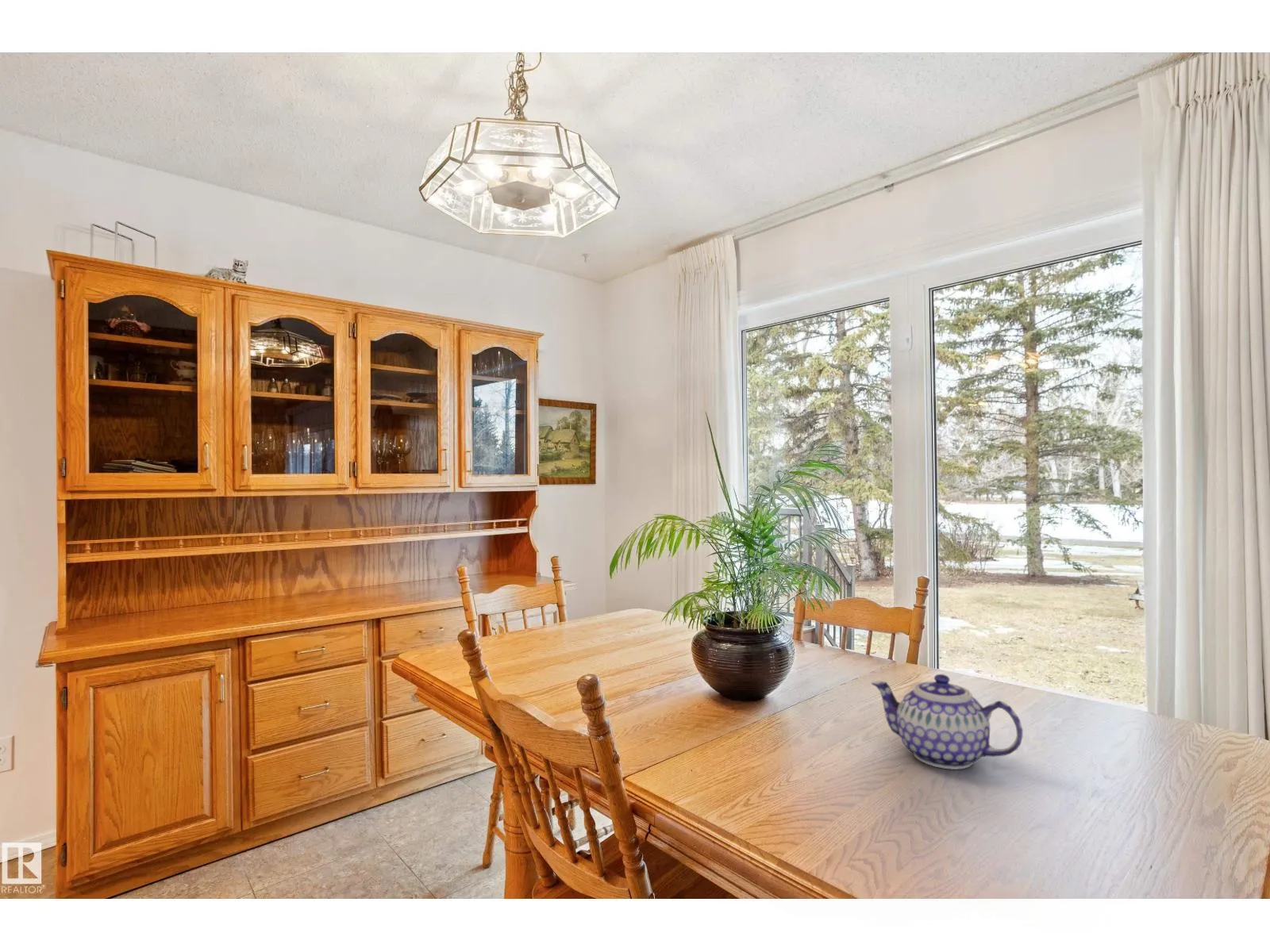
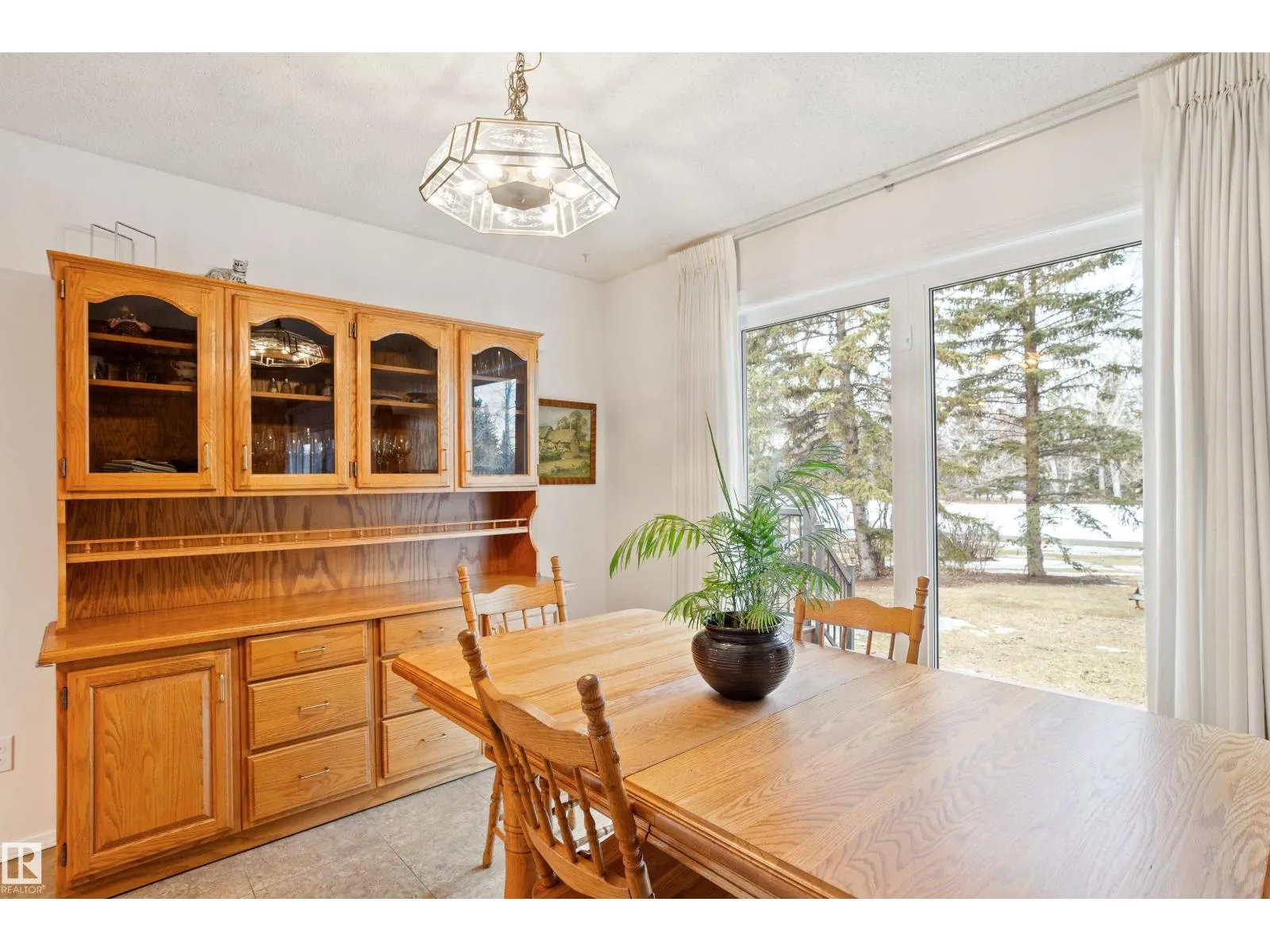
- teapot (941, 716)
